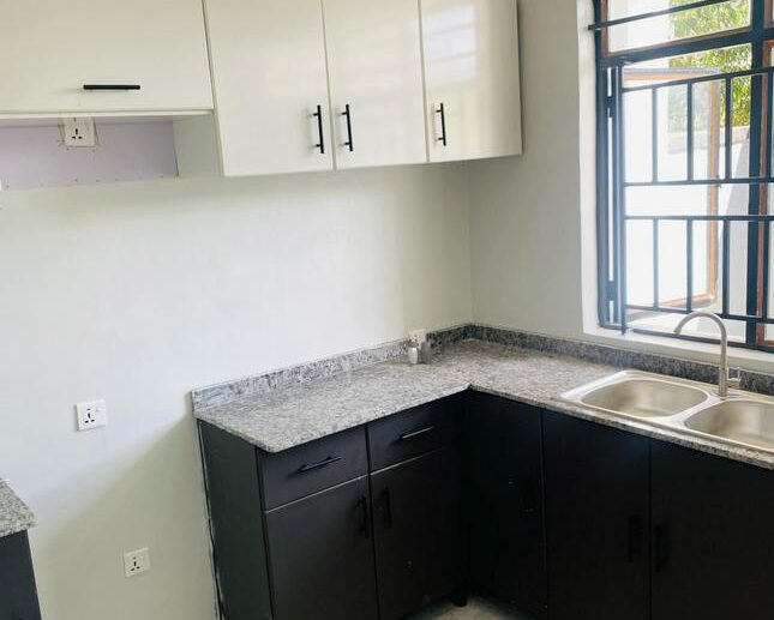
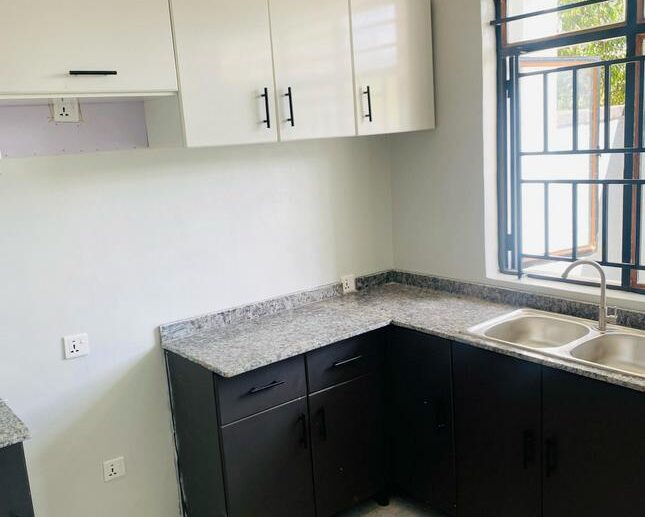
- salt and pepper shaker (419, 351)
